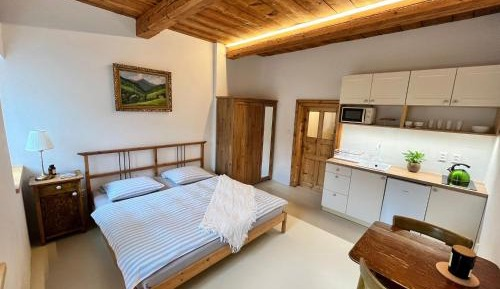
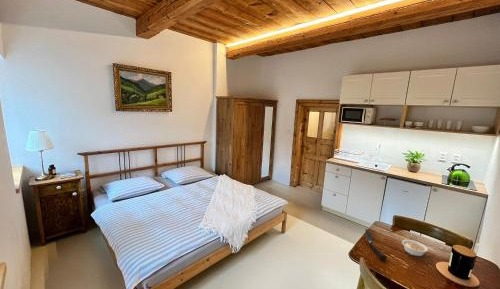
+ spoon (373, 245)
+ legume (413, 247)
